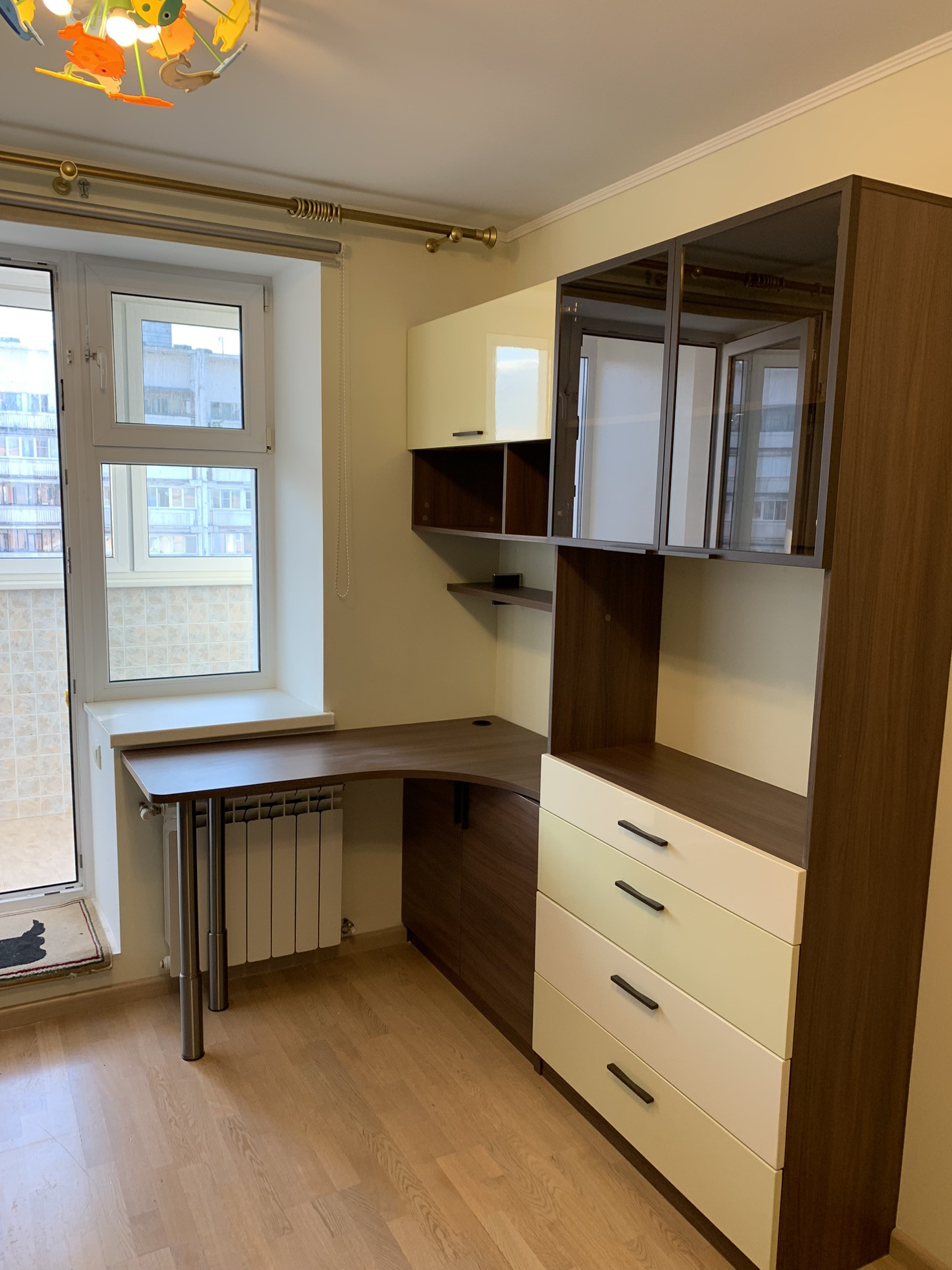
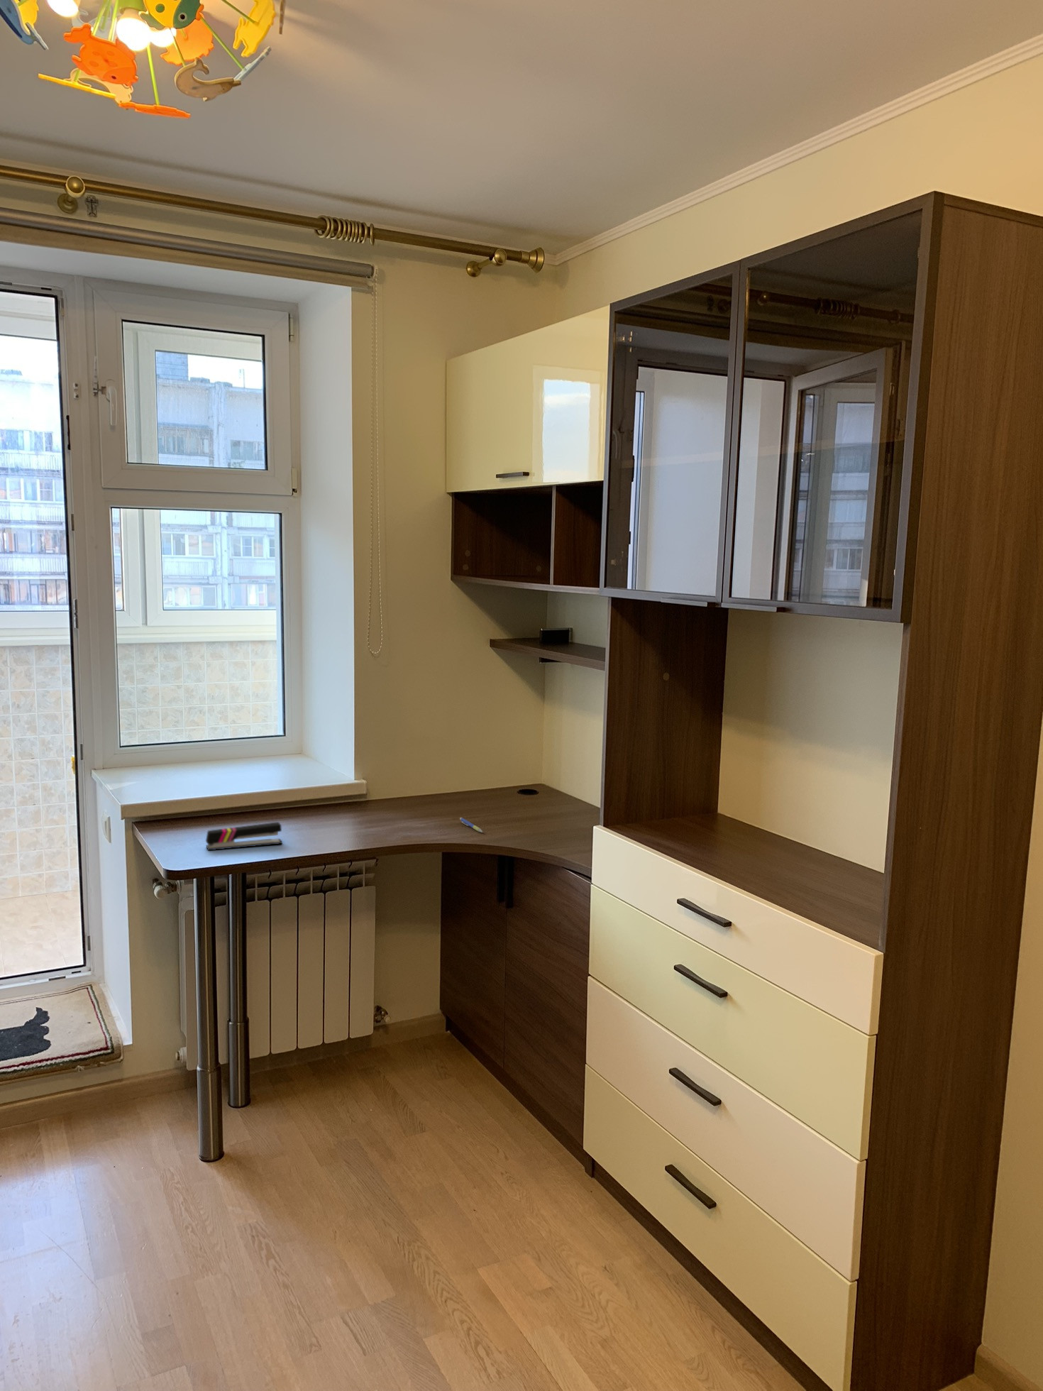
+ stapler (244, 836)
+ pen (471, 825)
